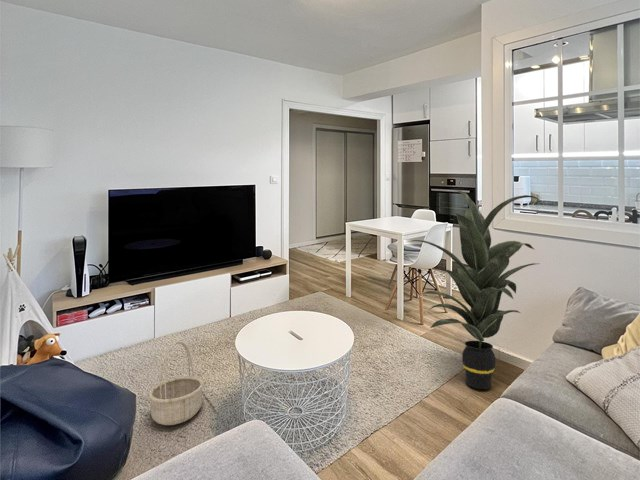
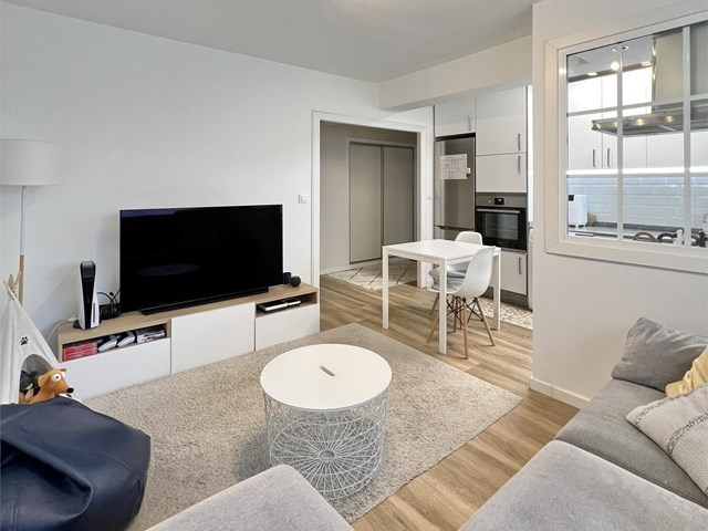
- indoor plant (475, 285)
- basket (176, 378)
